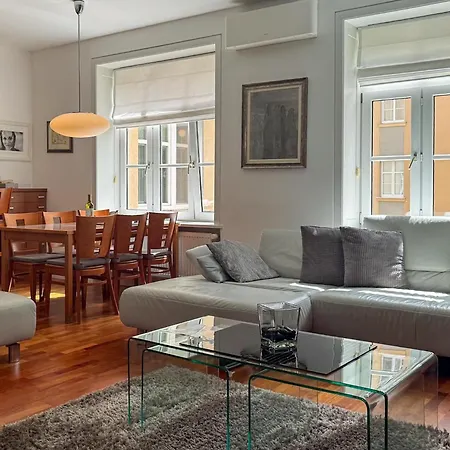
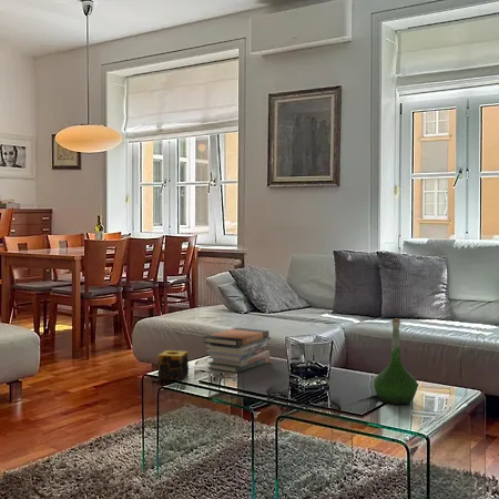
+ candle (173, 365)
+ book stack (237, 349)
+ vase (395, 359)
